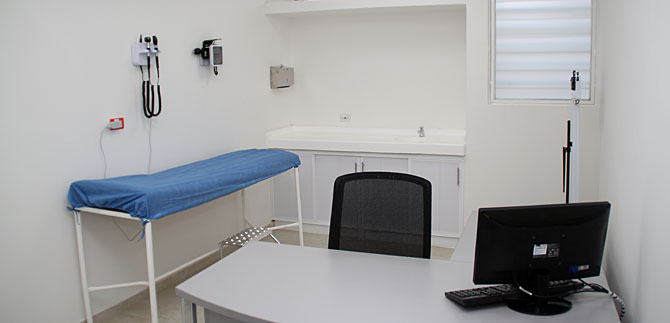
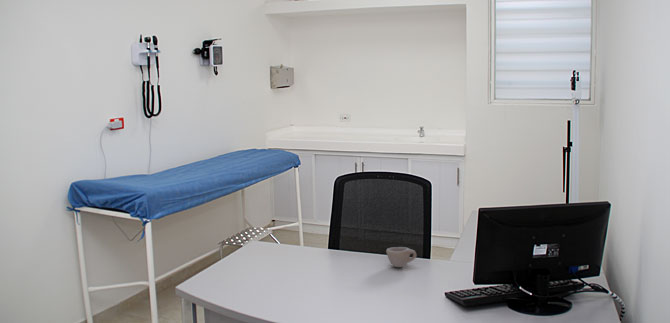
+ cup (401, 257)
